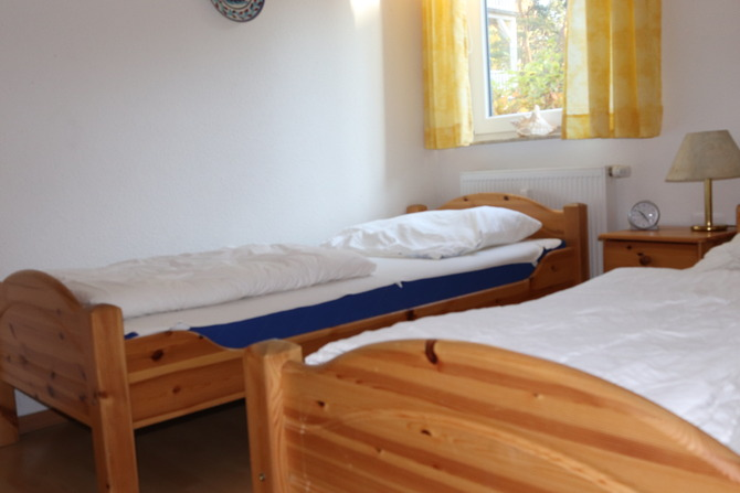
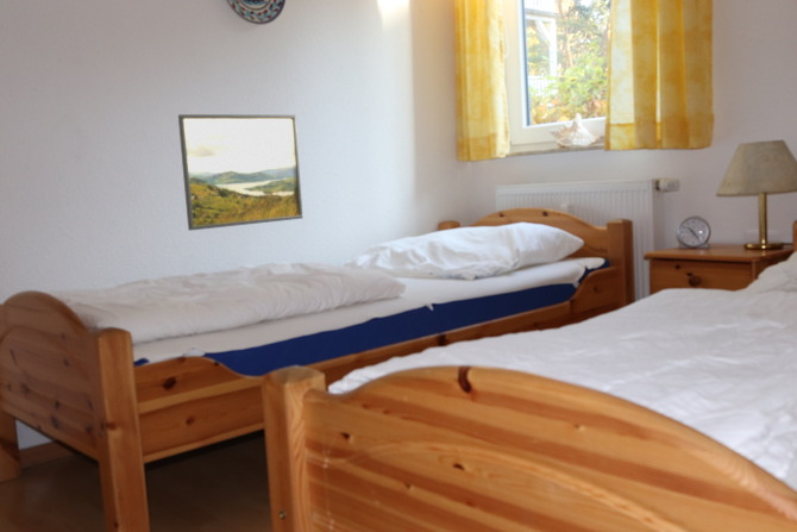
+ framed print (244, 169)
